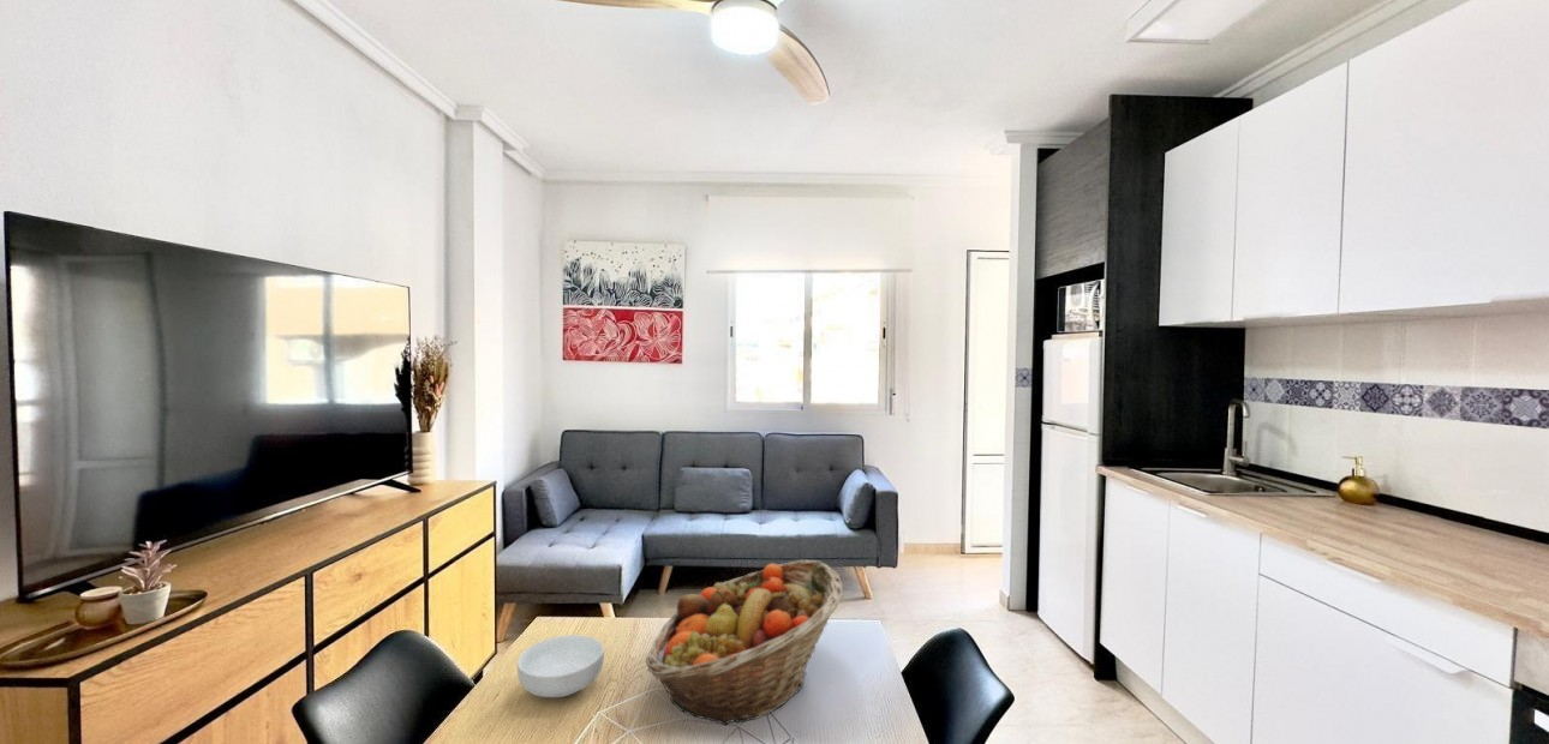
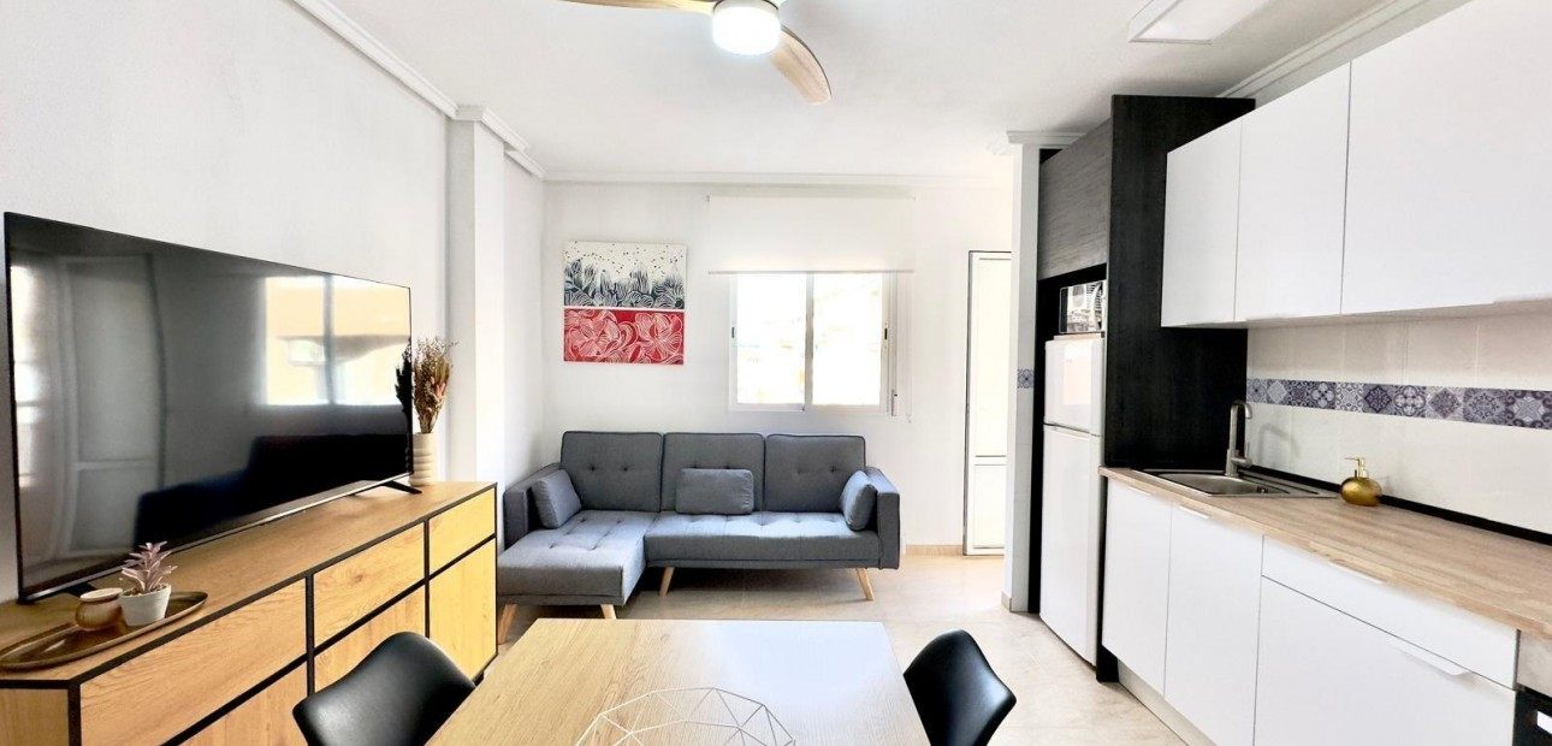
- fruit basket (748, 628)
- cereal bowl (561, 670)
